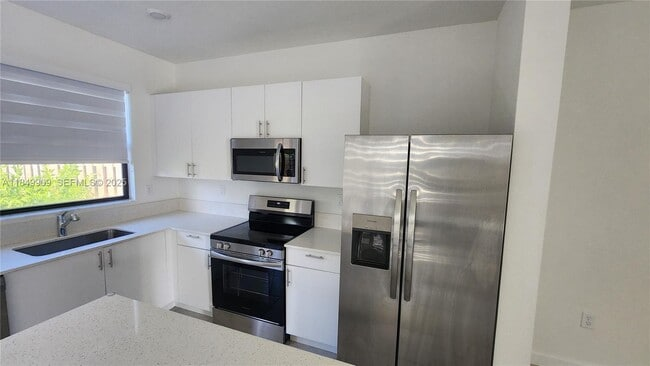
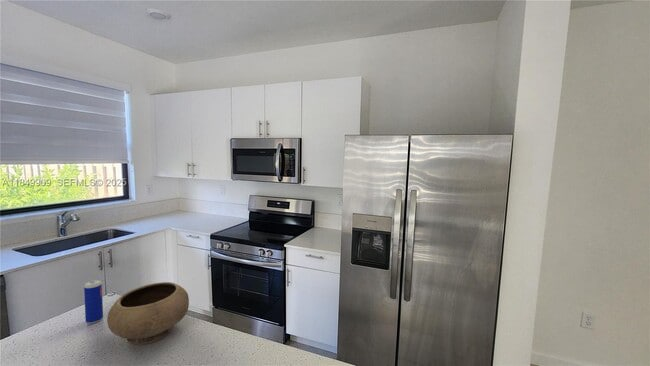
+ bowl (151, 312)
+ beverage can (93, 301)
